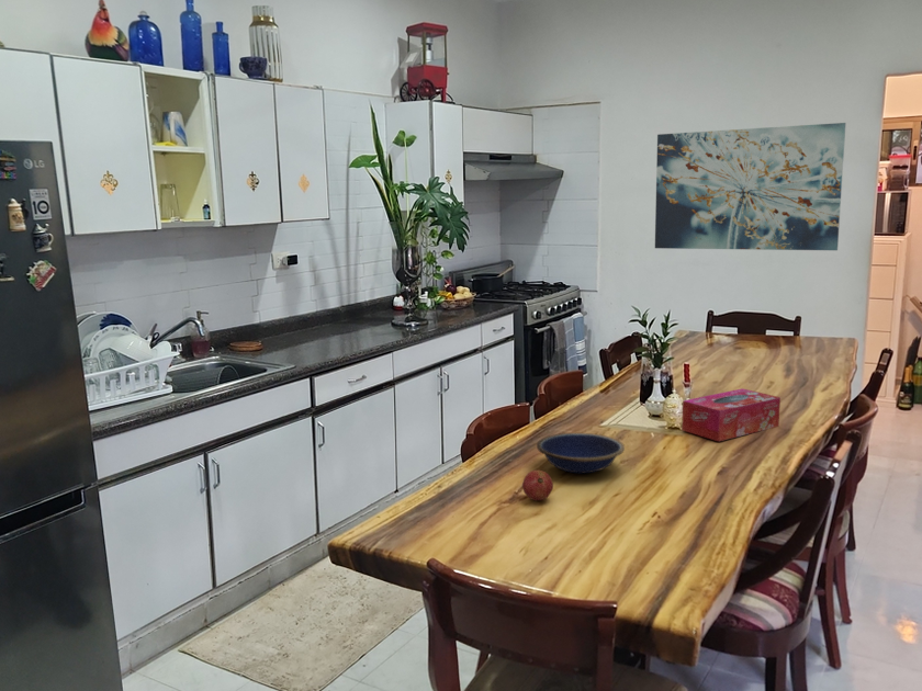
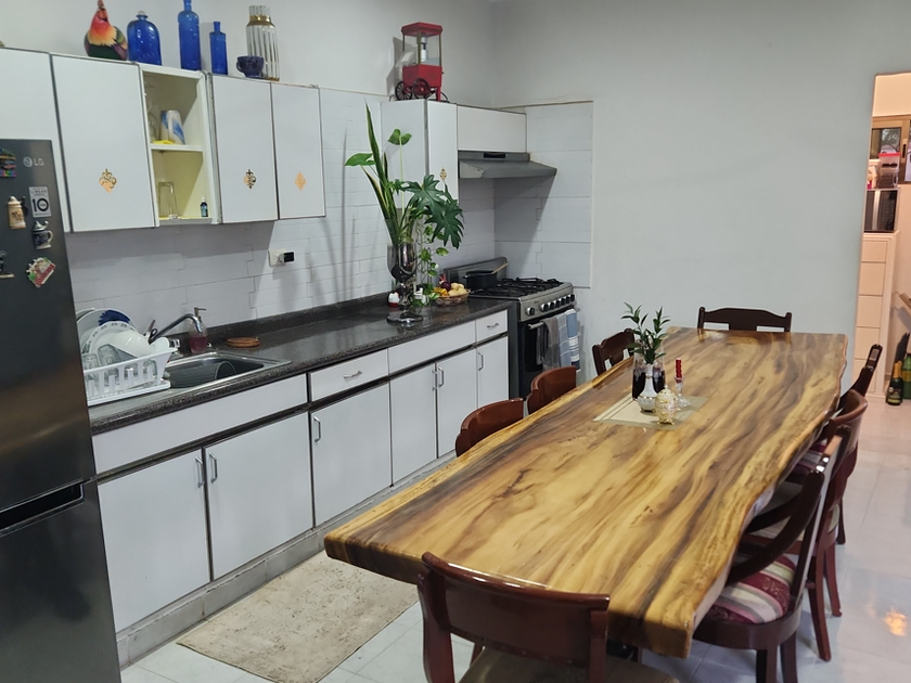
- fruit (537, 485)
- tissue box (731, 414)
- bowl (580, 456)
- wall art (743, 190)
